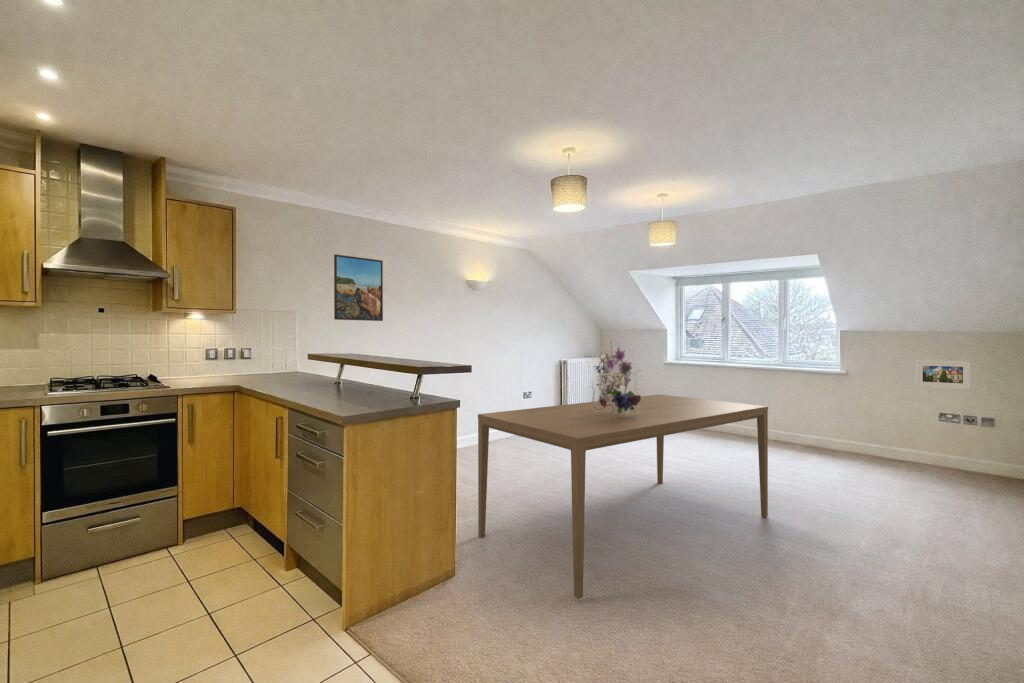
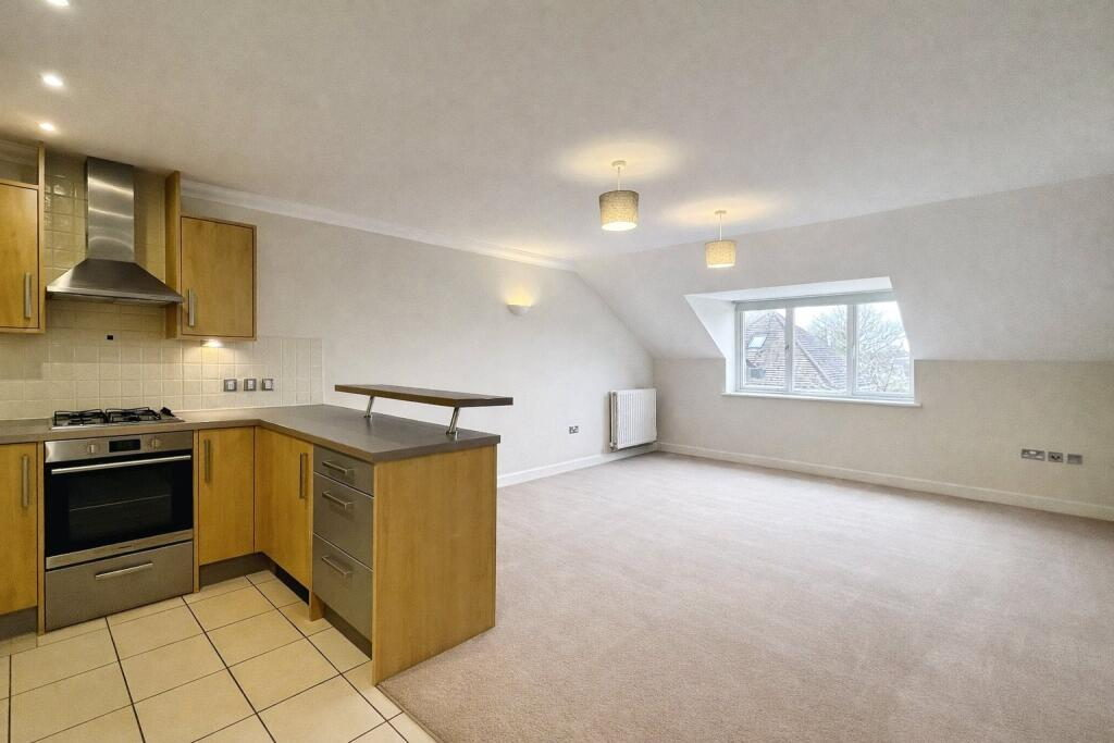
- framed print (359, 288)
- bouquet (621, 373)
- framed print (942, 374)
- dining table (627, 442)
